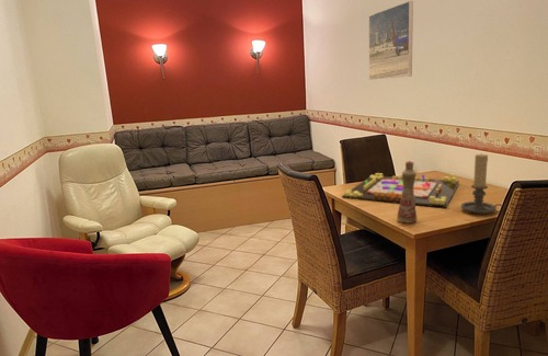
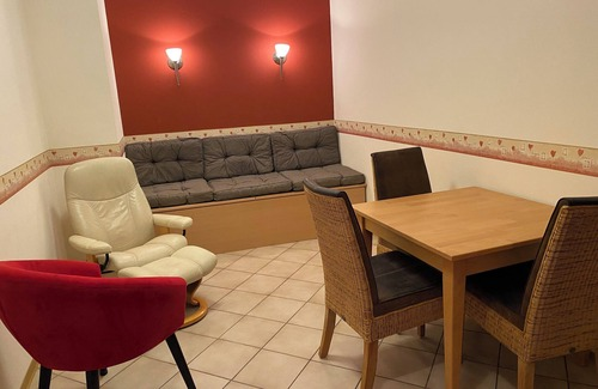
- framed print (389, 44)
- gameboard (402, 185)
- candle holder (483, 183)
- bottle (407, 191)
